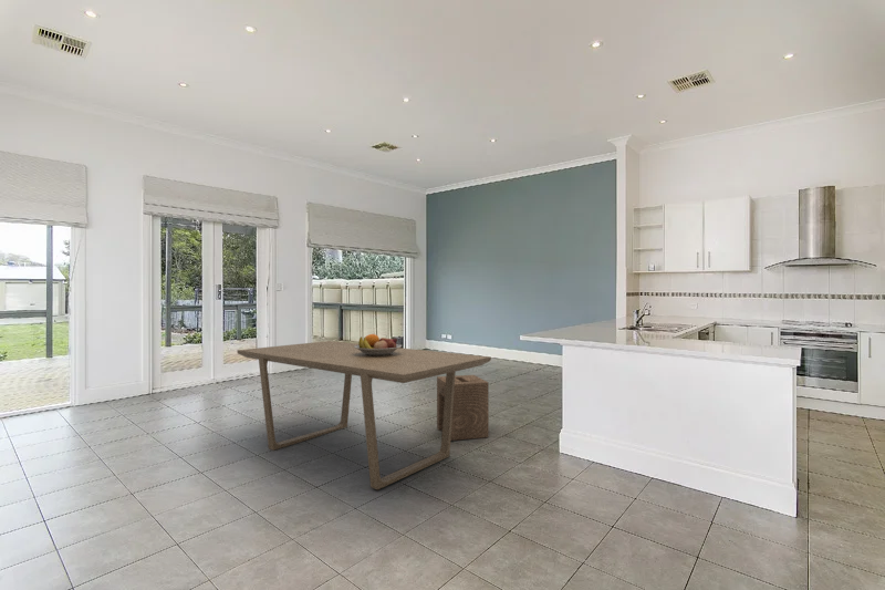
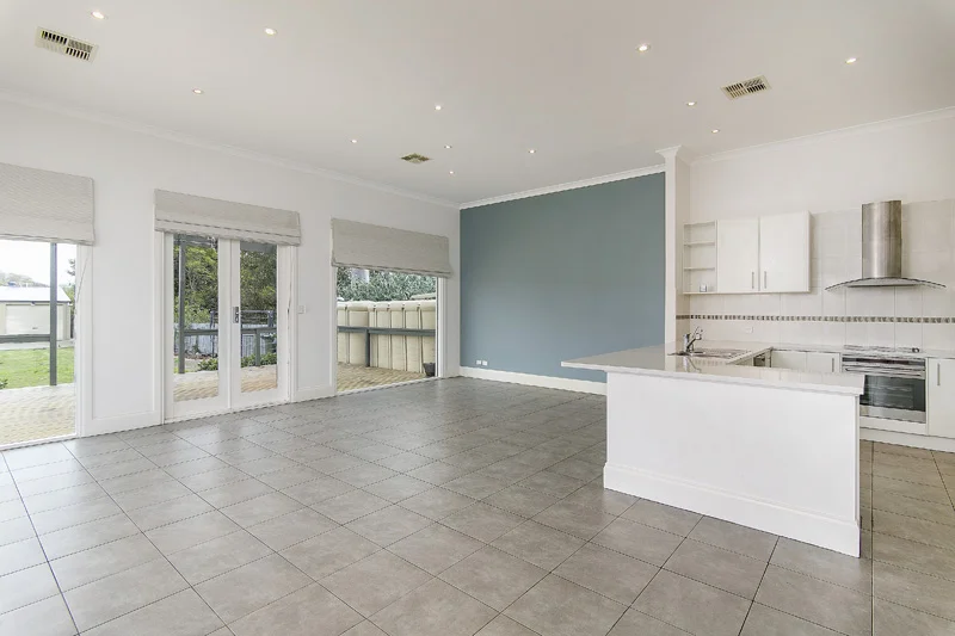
- fruit bowl (377, 343)
- stool (461, 405)
- dining table (363, 402)
